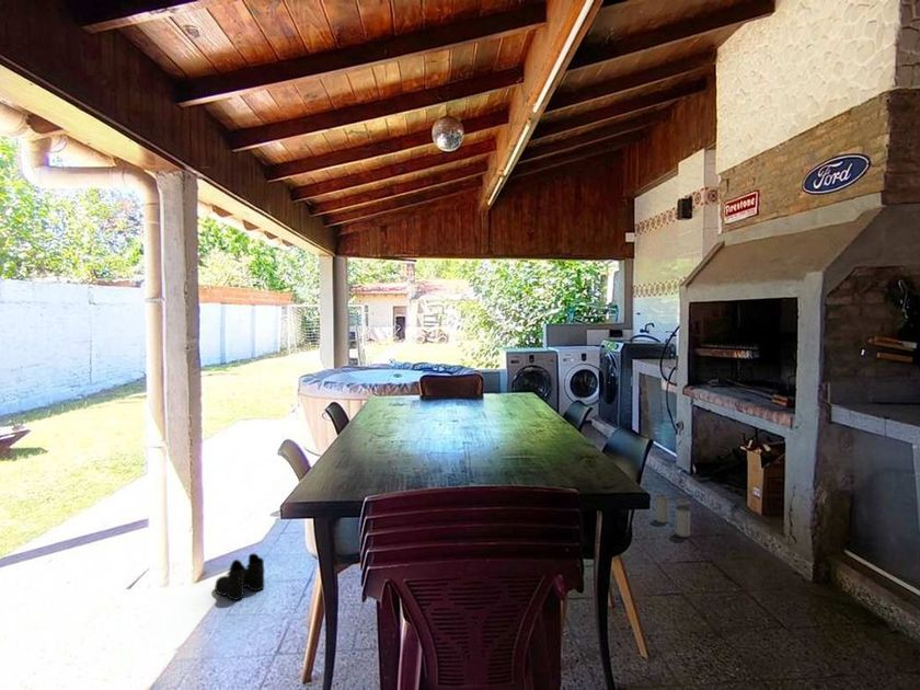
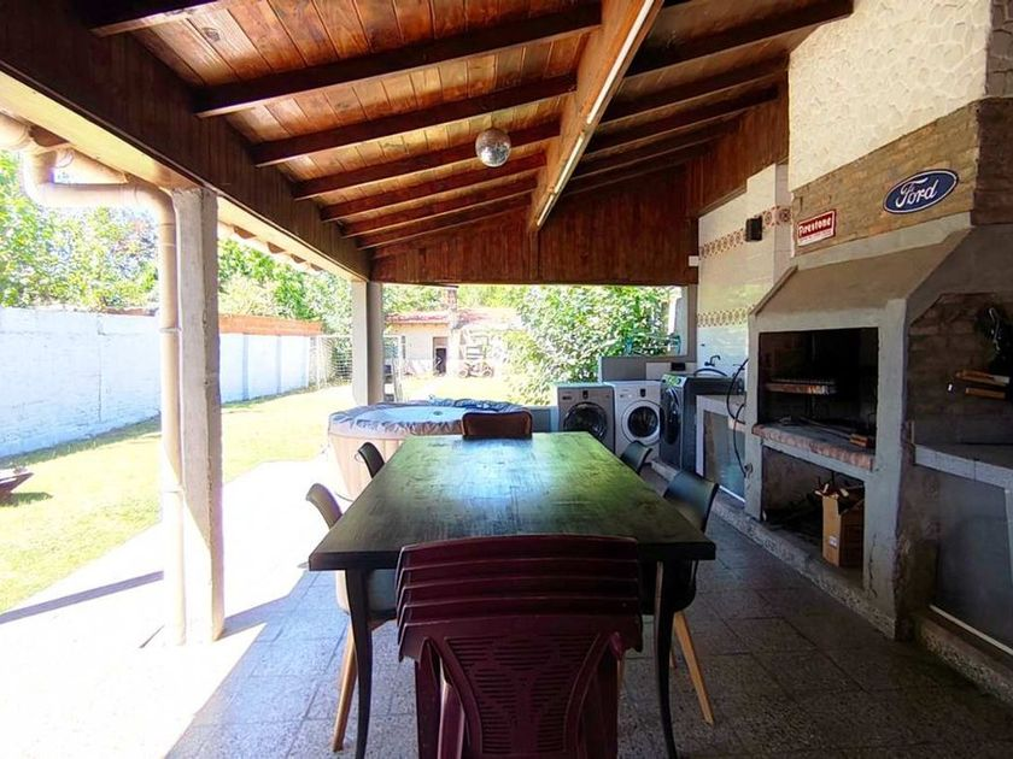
- boots (240, 572)
- trash can (676, 510)
